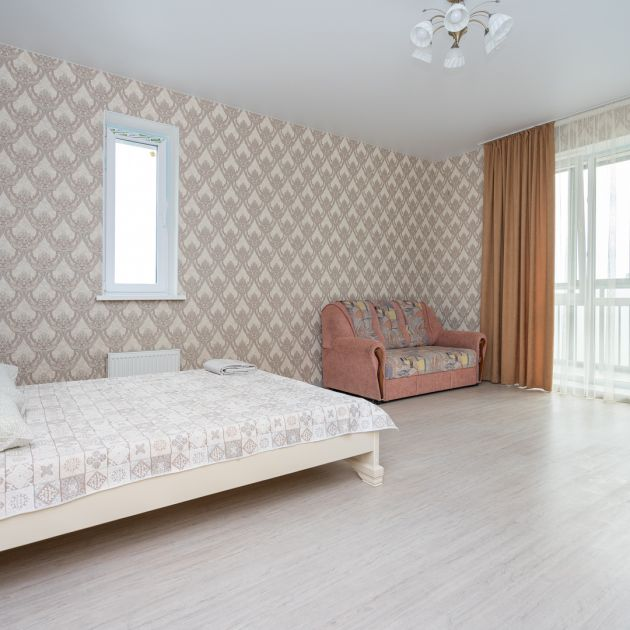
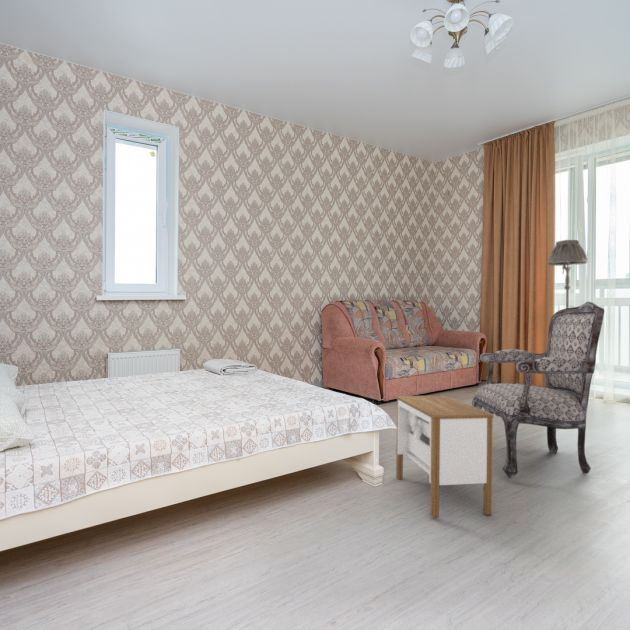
+ nightstand (440, 449)
+ floor lamp (567, 307)
+ armchair (536, 386)
